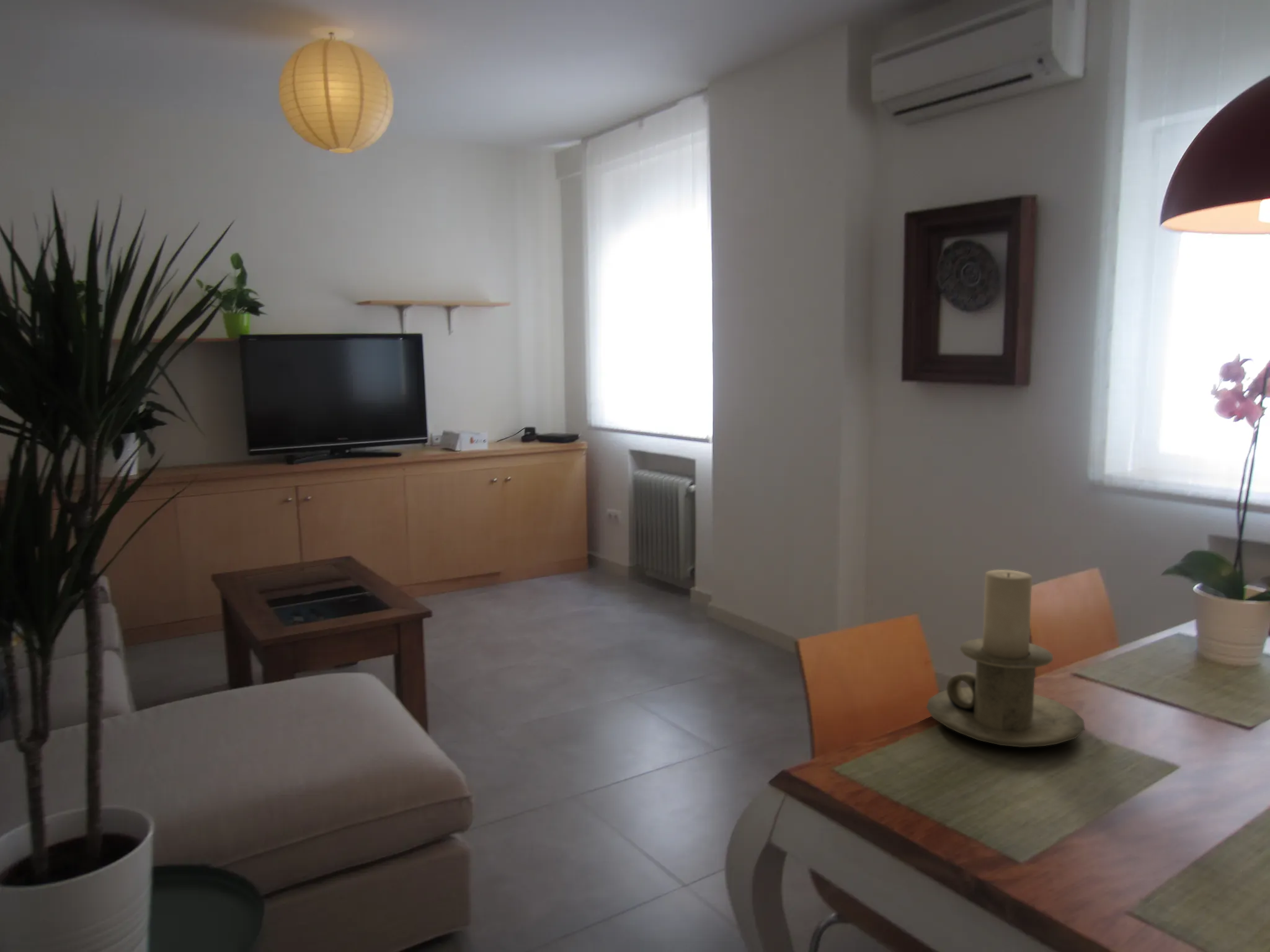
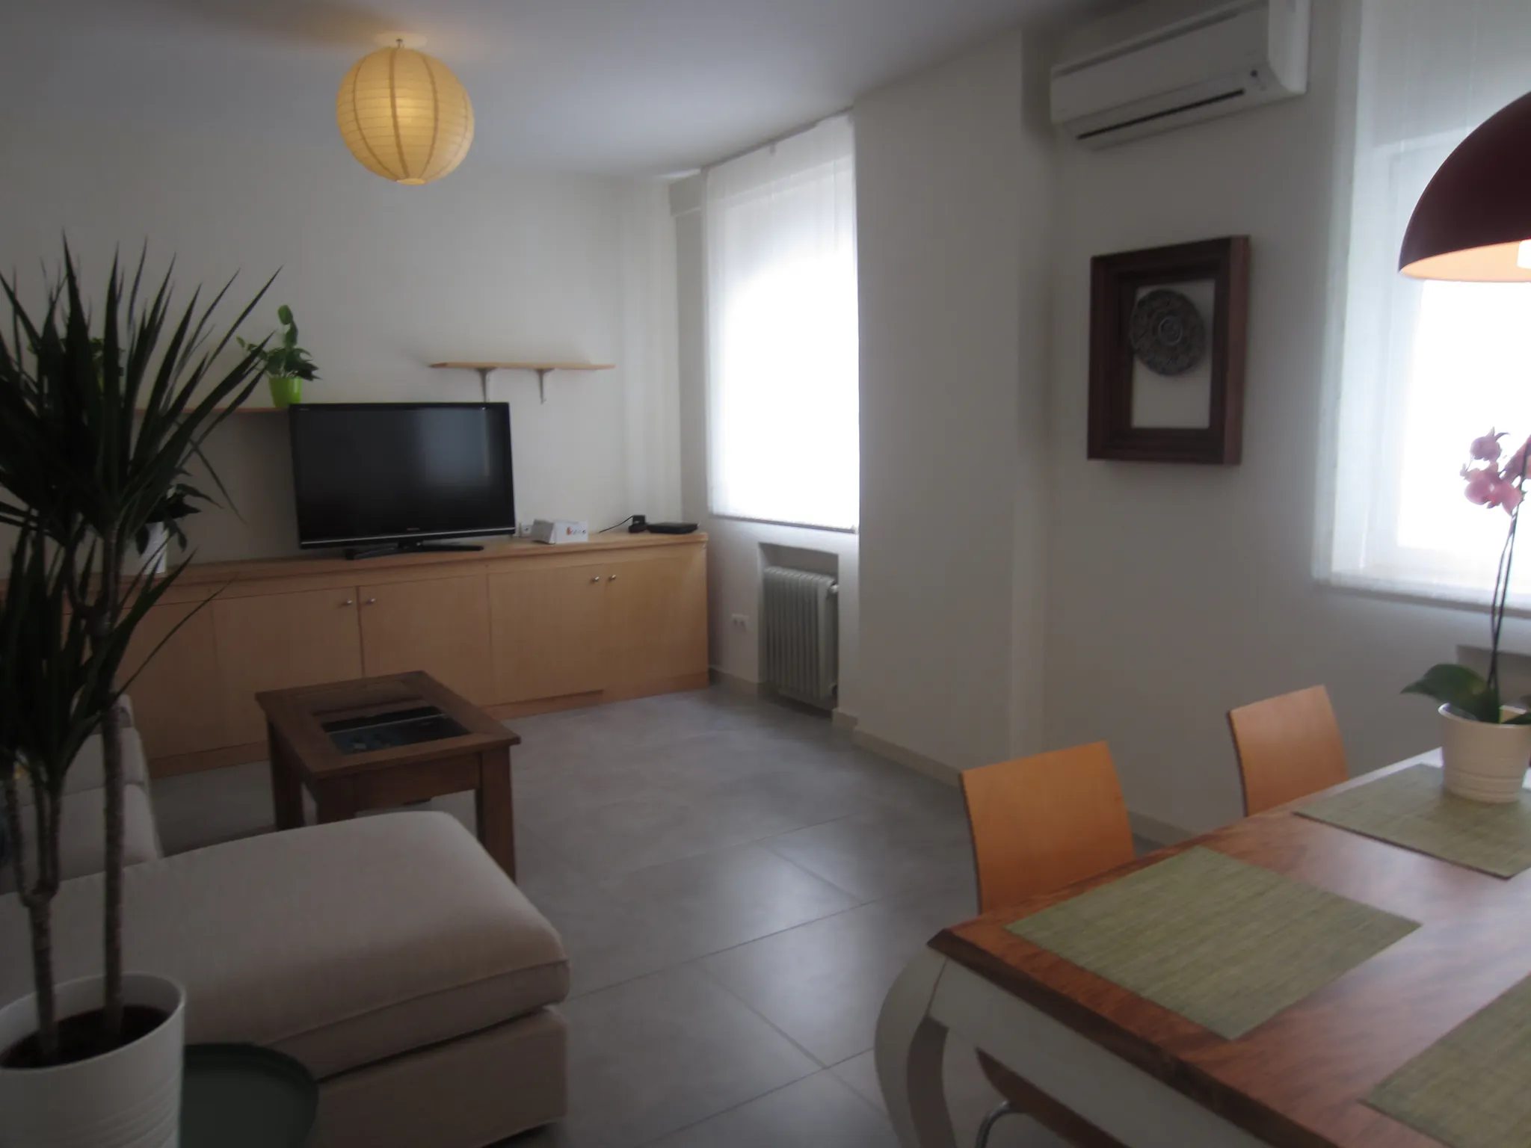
- candle holder (1006, 648)
